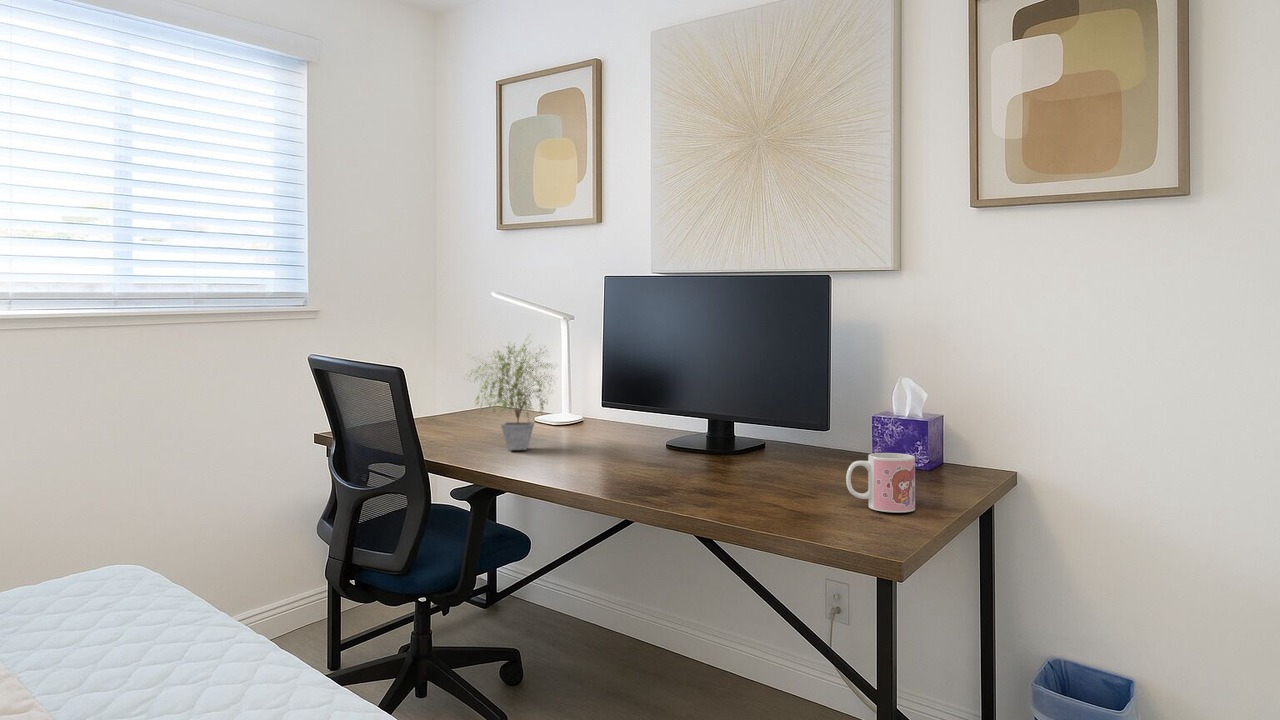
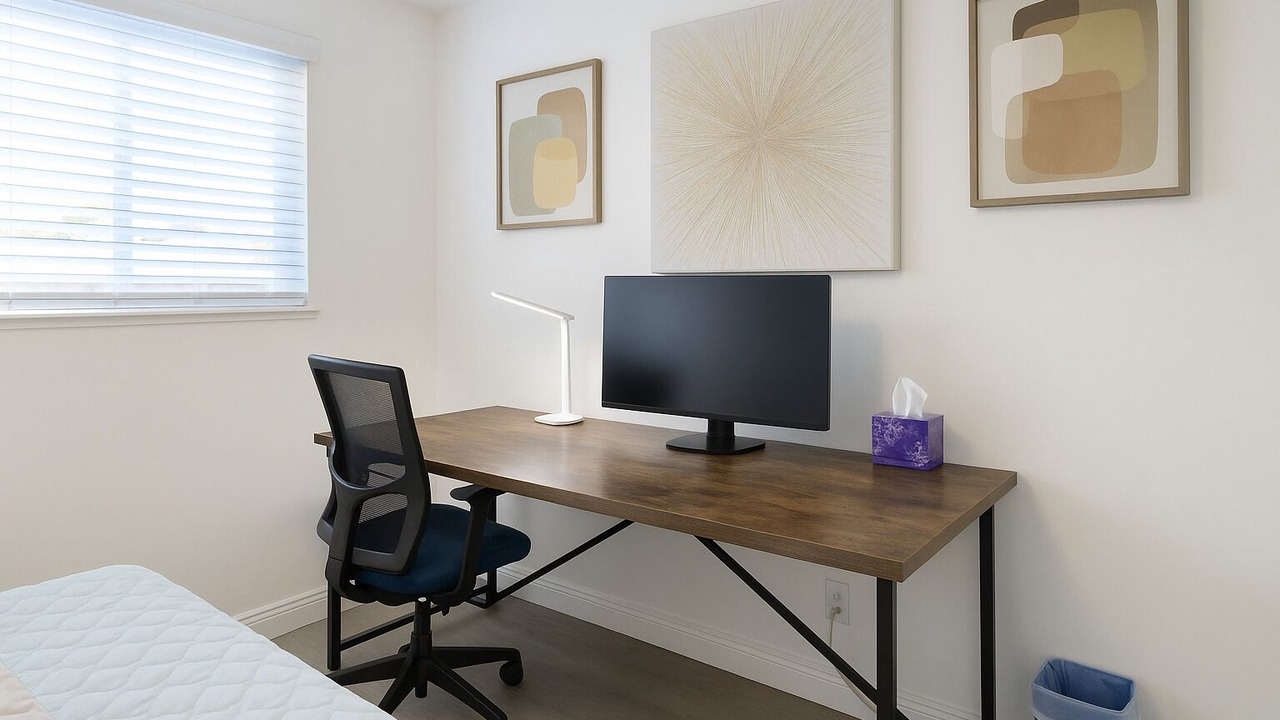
- mug (883, 481)
- potted plant (511, 389)
